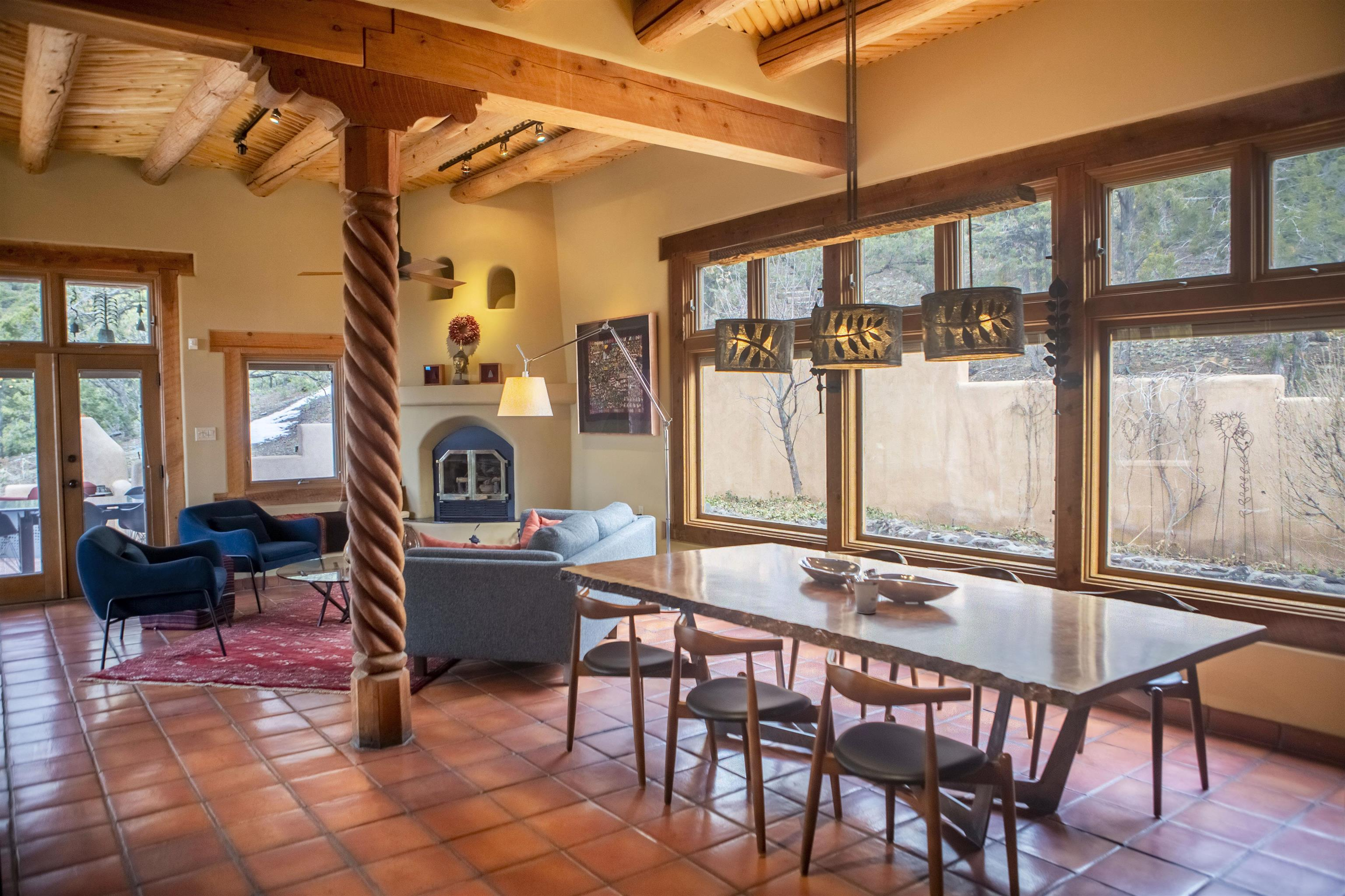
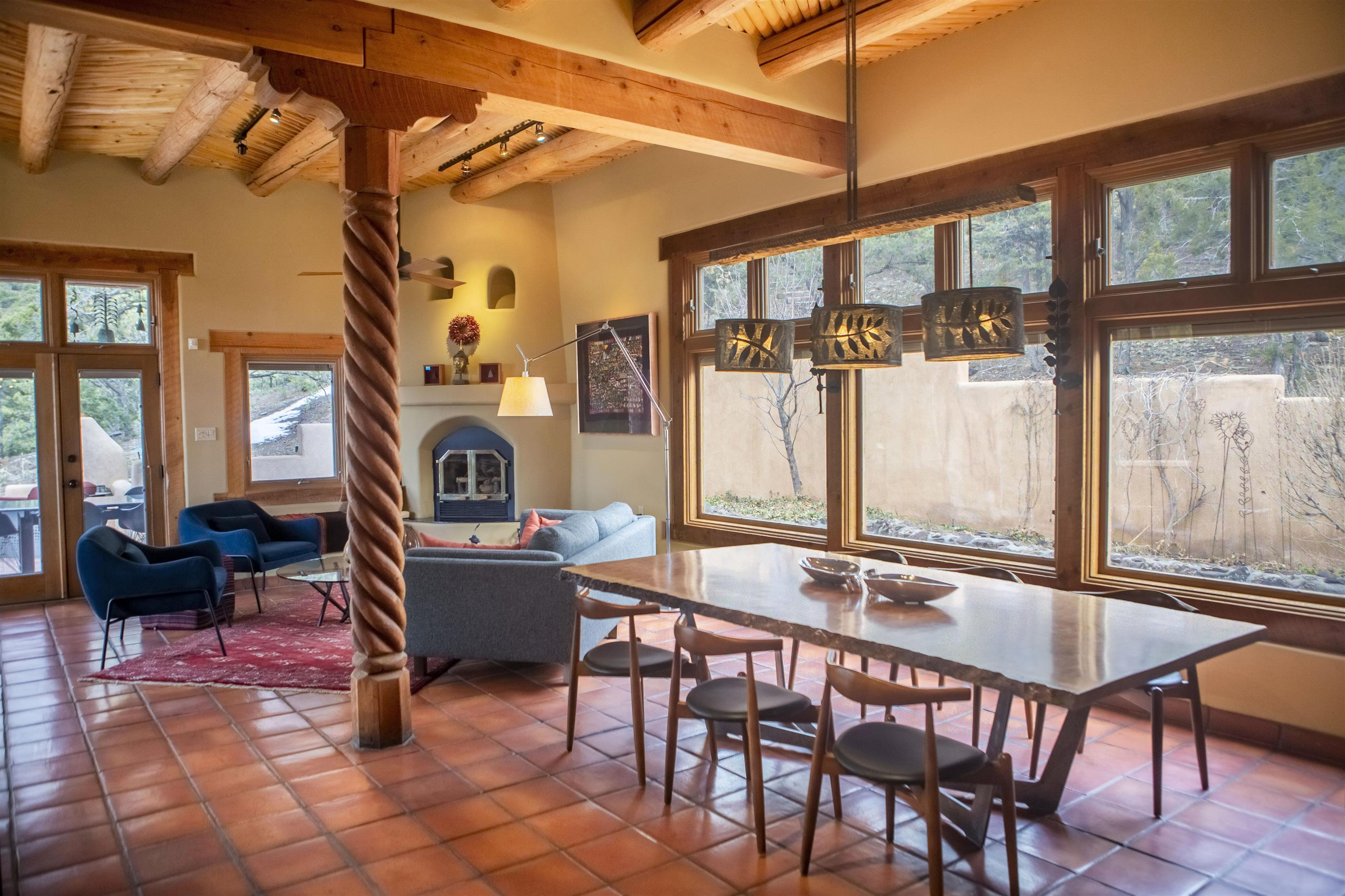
- cup (869, 597)
